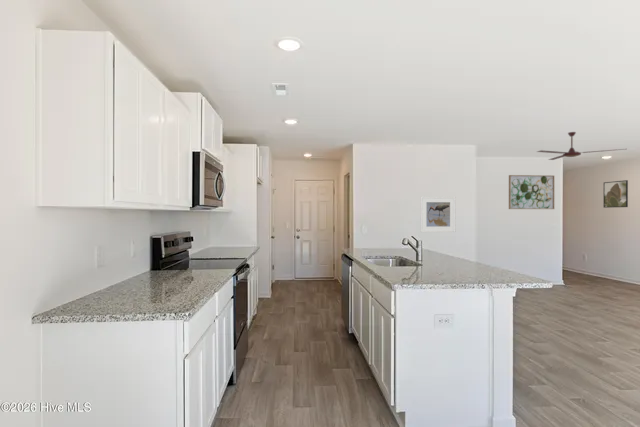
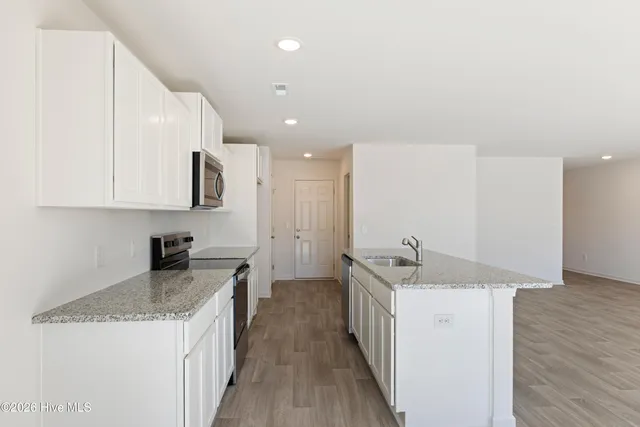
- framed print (615, 194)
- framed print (438, 214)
- wall art (532, 192)
- ceiling fan (581, 152)
